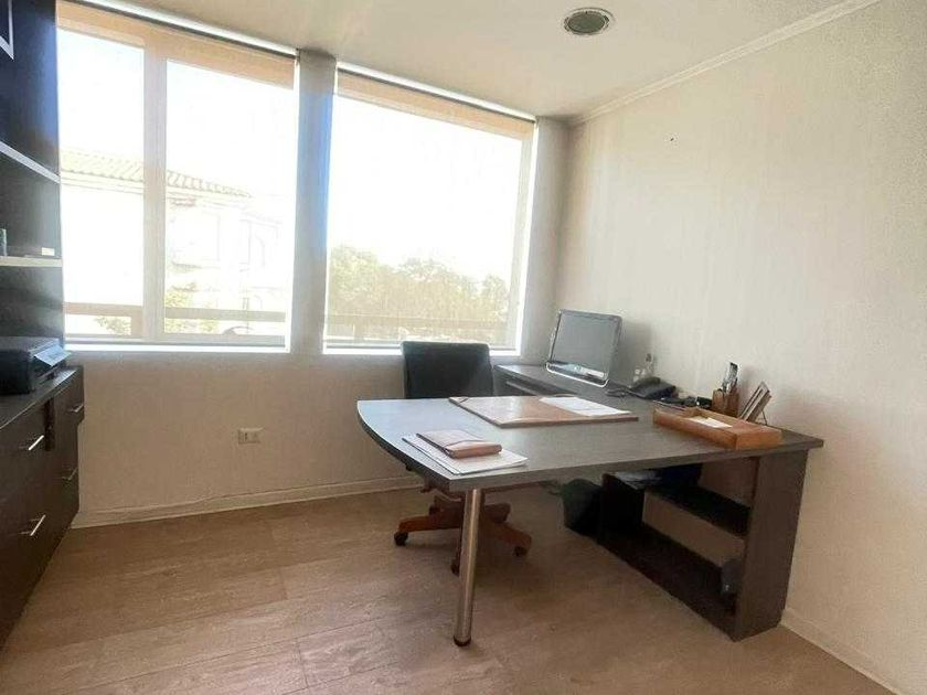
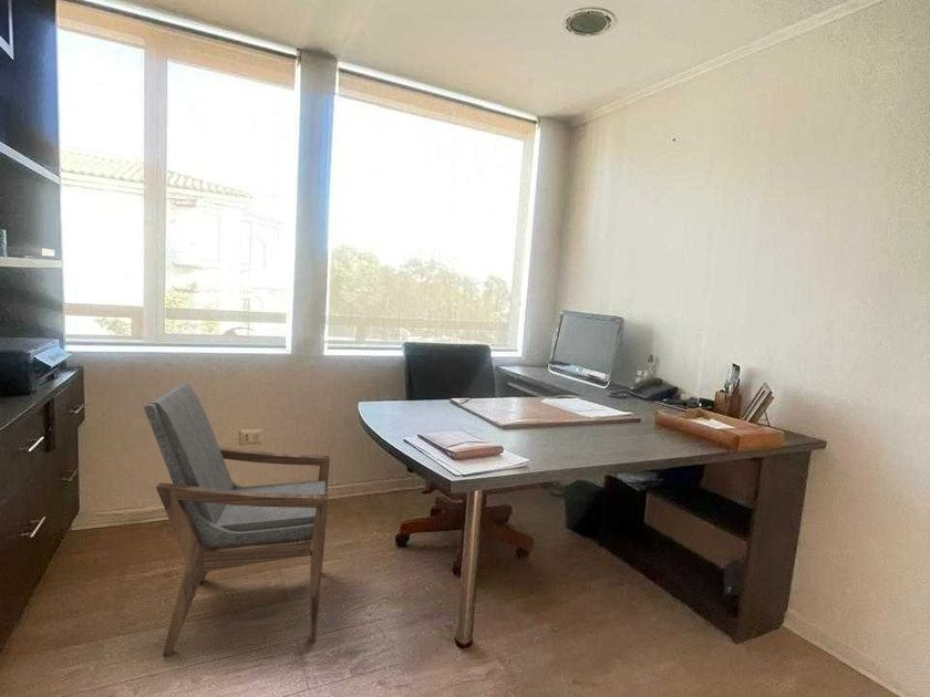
+ armchair (248, 502)
